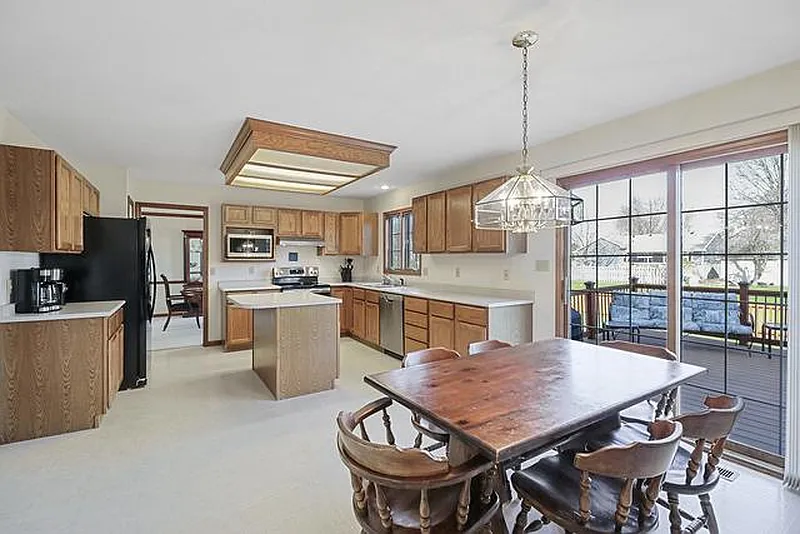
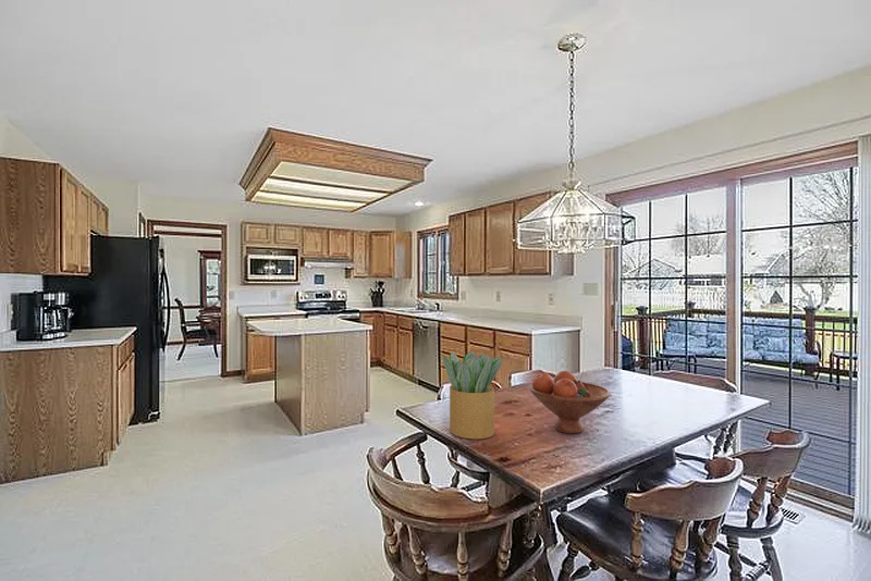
+ fruit bowl (568, 400)
+ potted plant (469, 392)
